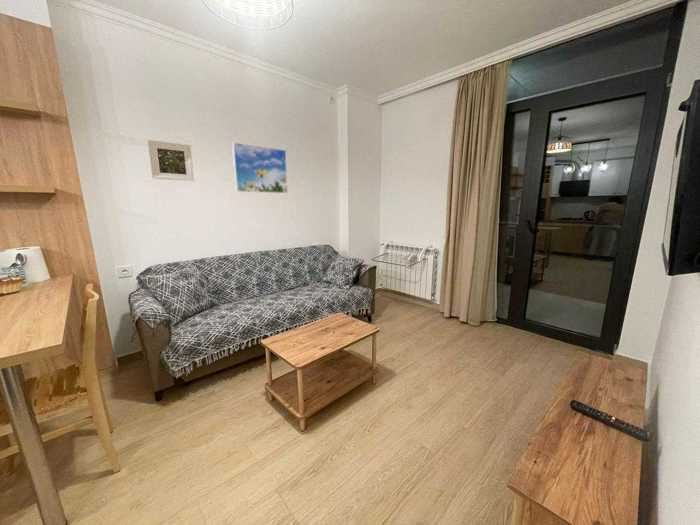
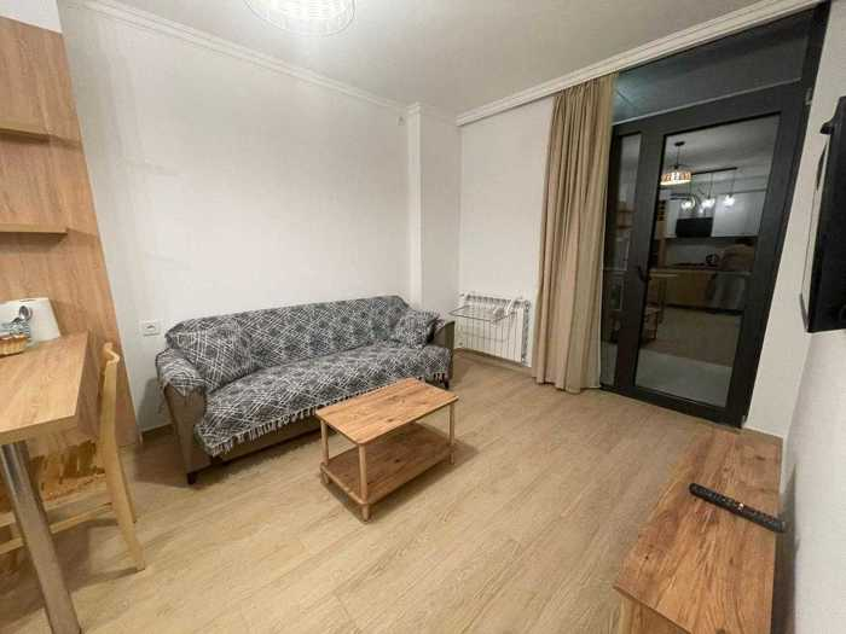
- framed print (261, 169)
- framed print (172, 161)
